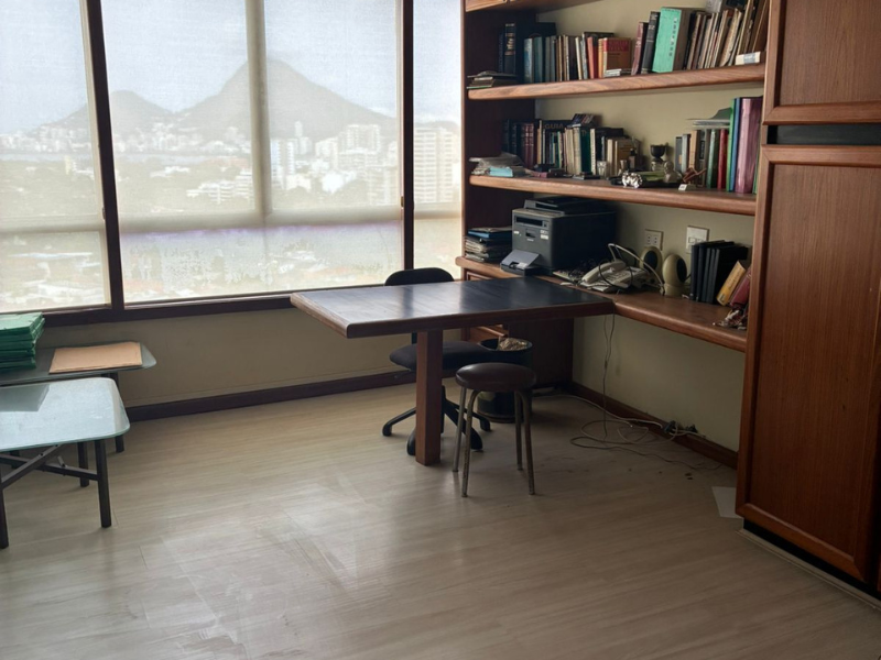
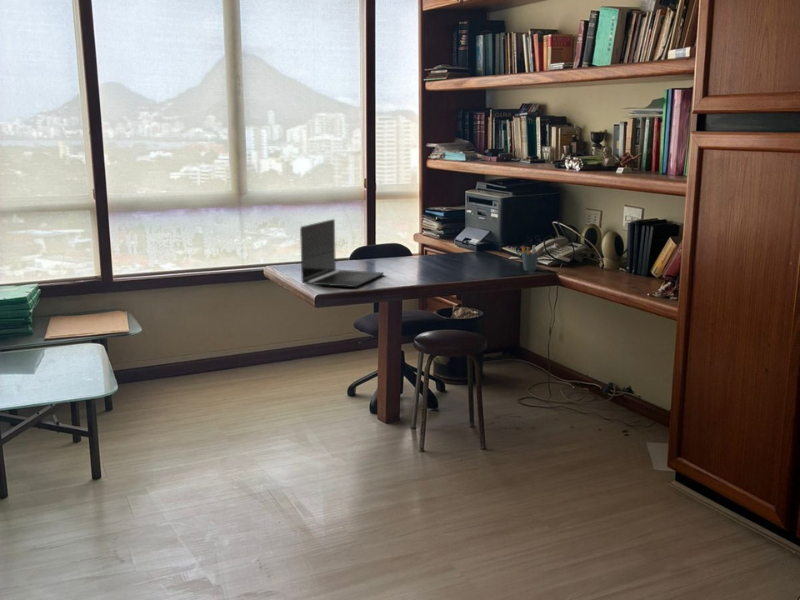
+ laptop (334, 251)
+ pen holder (529, 257)
